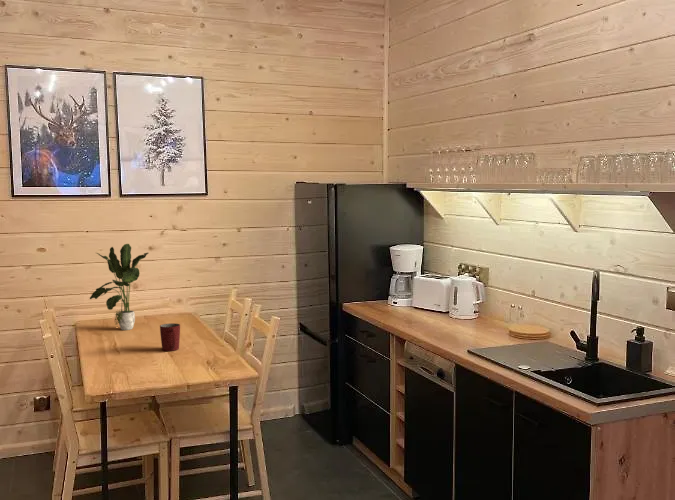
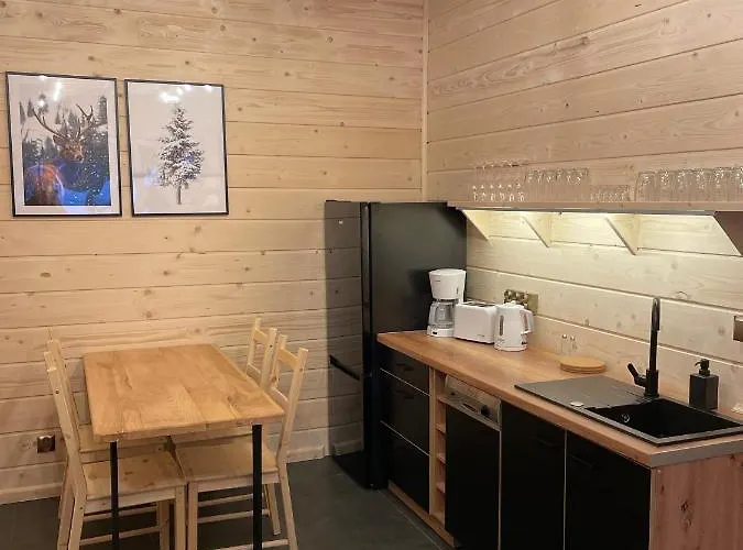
- mug (171, 337)
- potted plant (120, 285)
